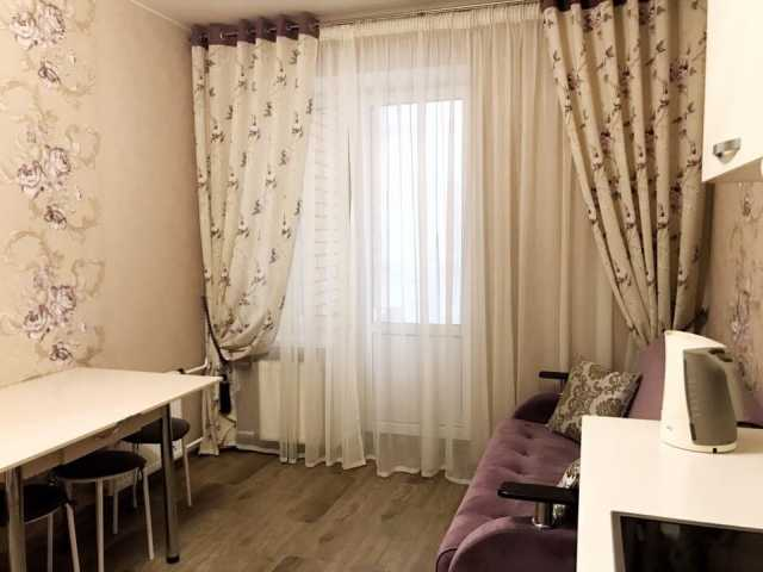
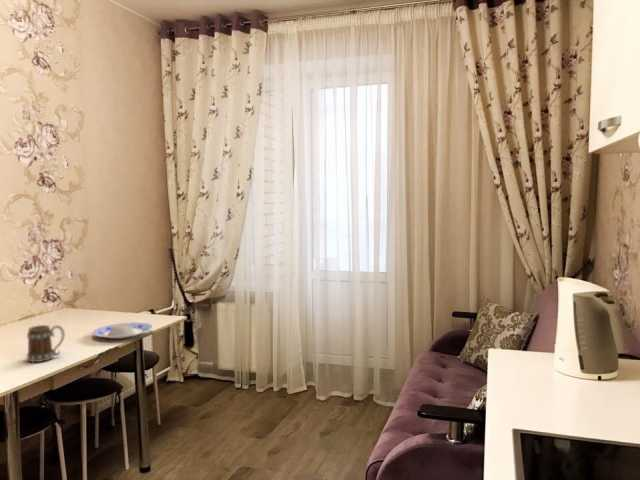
+ mug (45, 342)
+ plate (123, 328)
